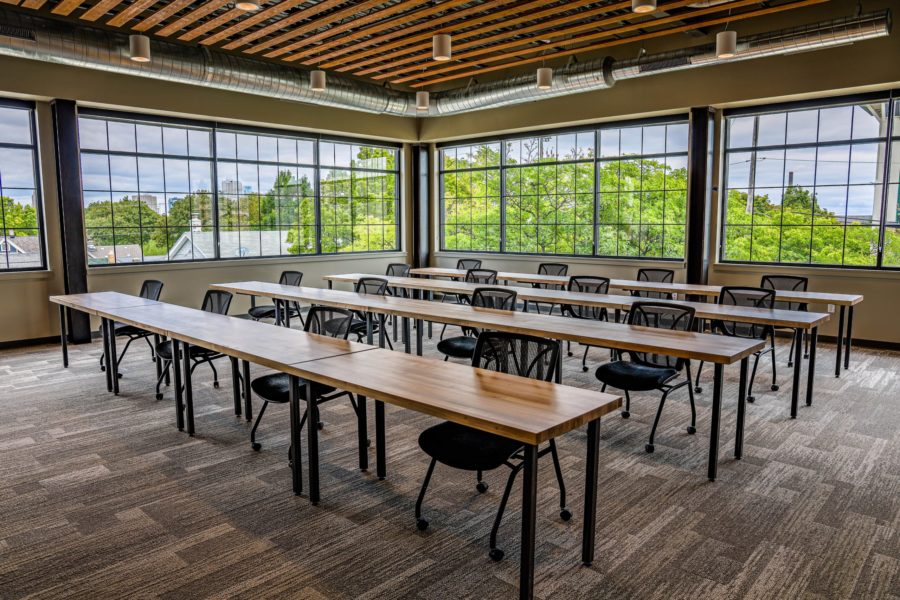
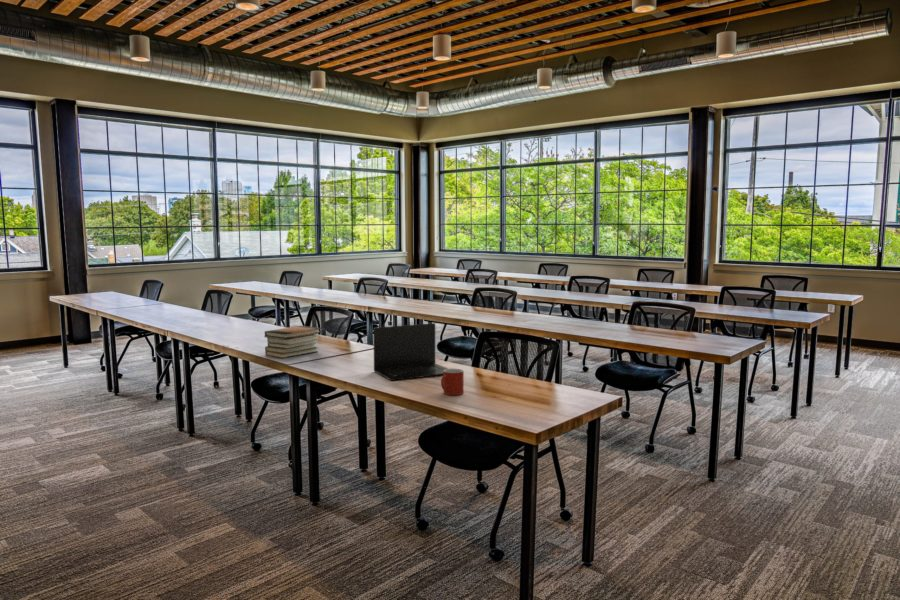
+ laptop (414, 350)
+ book stack (293, 341)
+ mug (451, 382)
